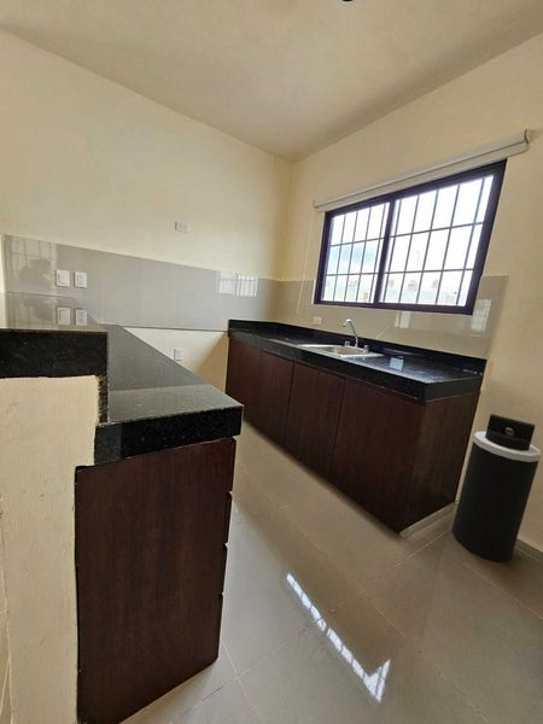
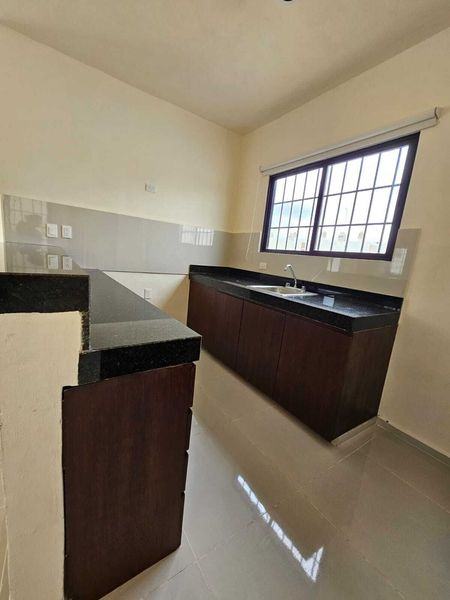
- trash can (495, 483)
